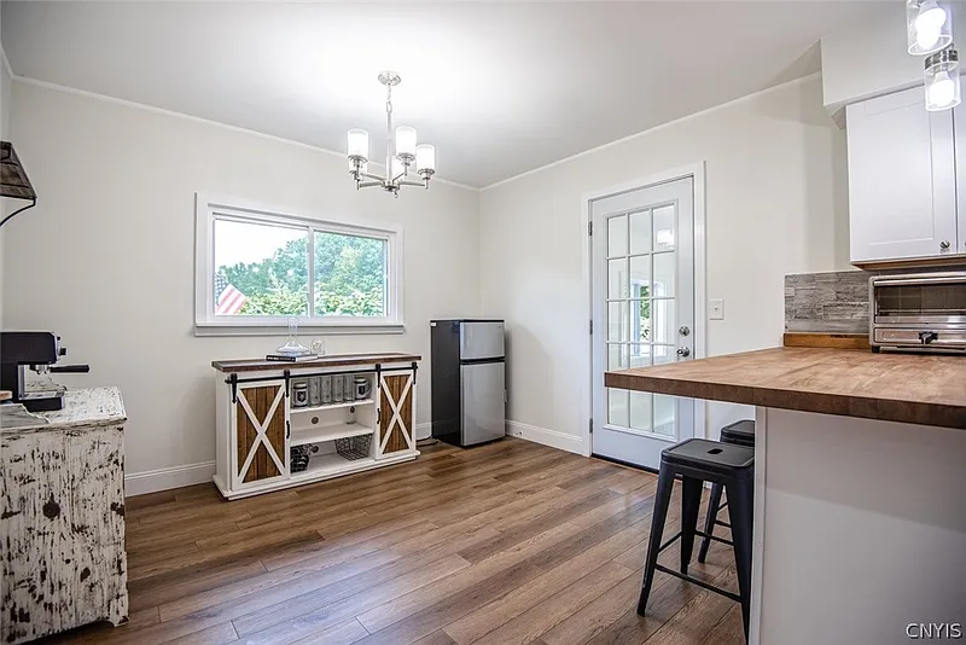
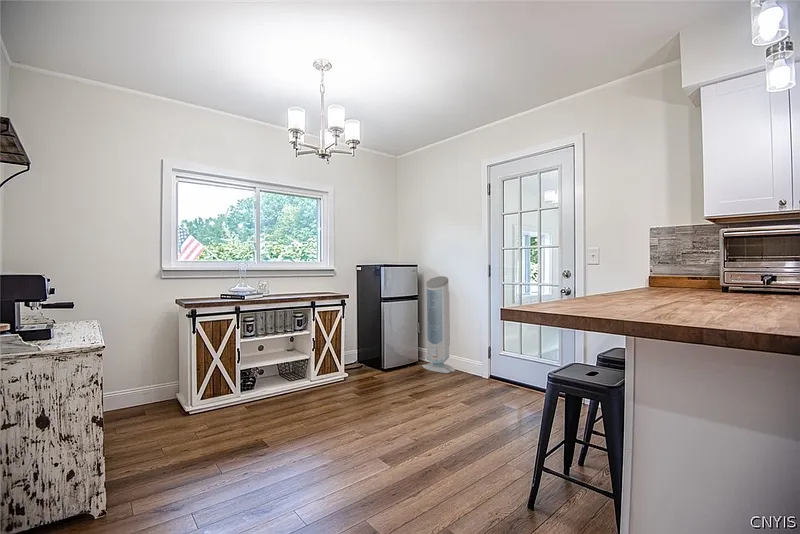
+ air purifier (437, 322)
